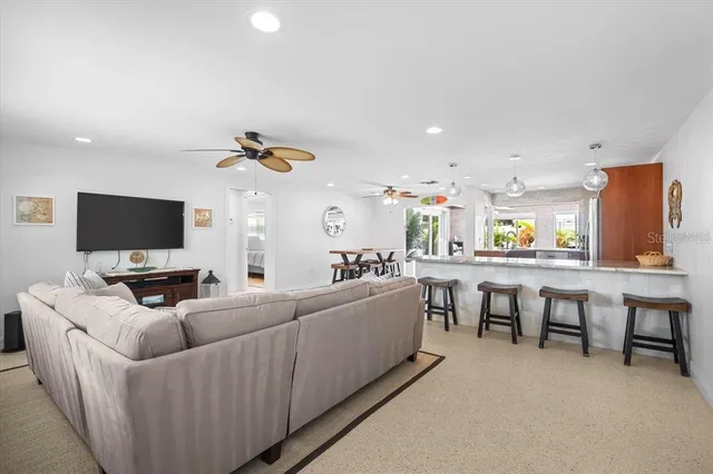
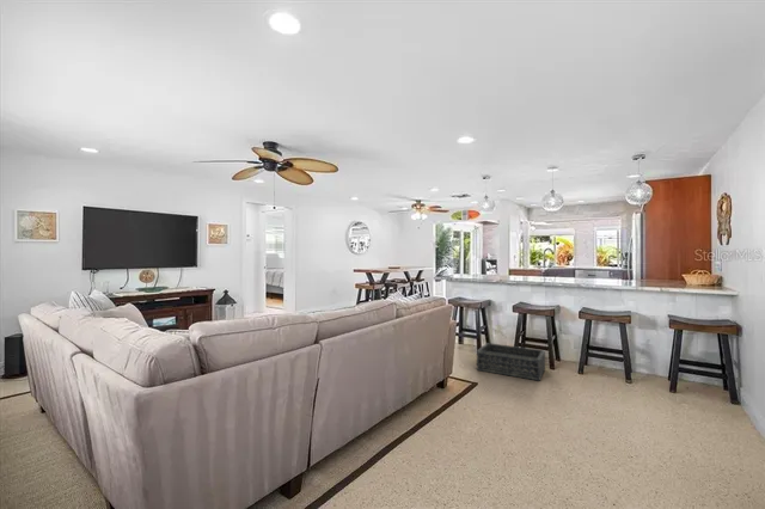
+ basket (510, 360)
